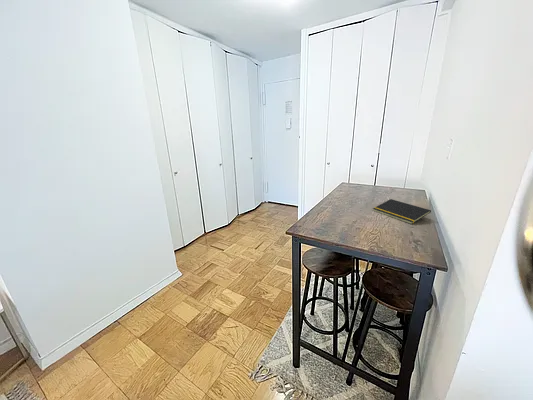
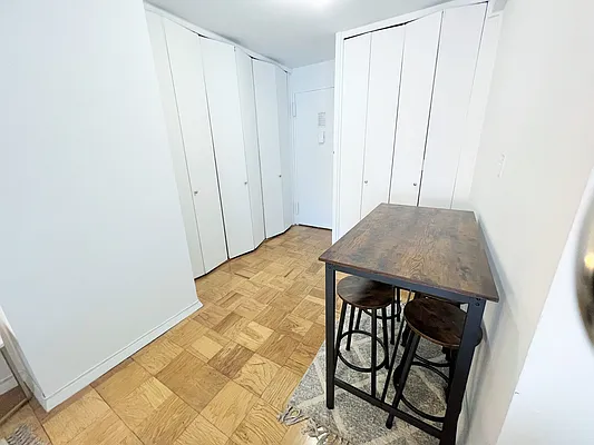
- notepad (400, 210)
